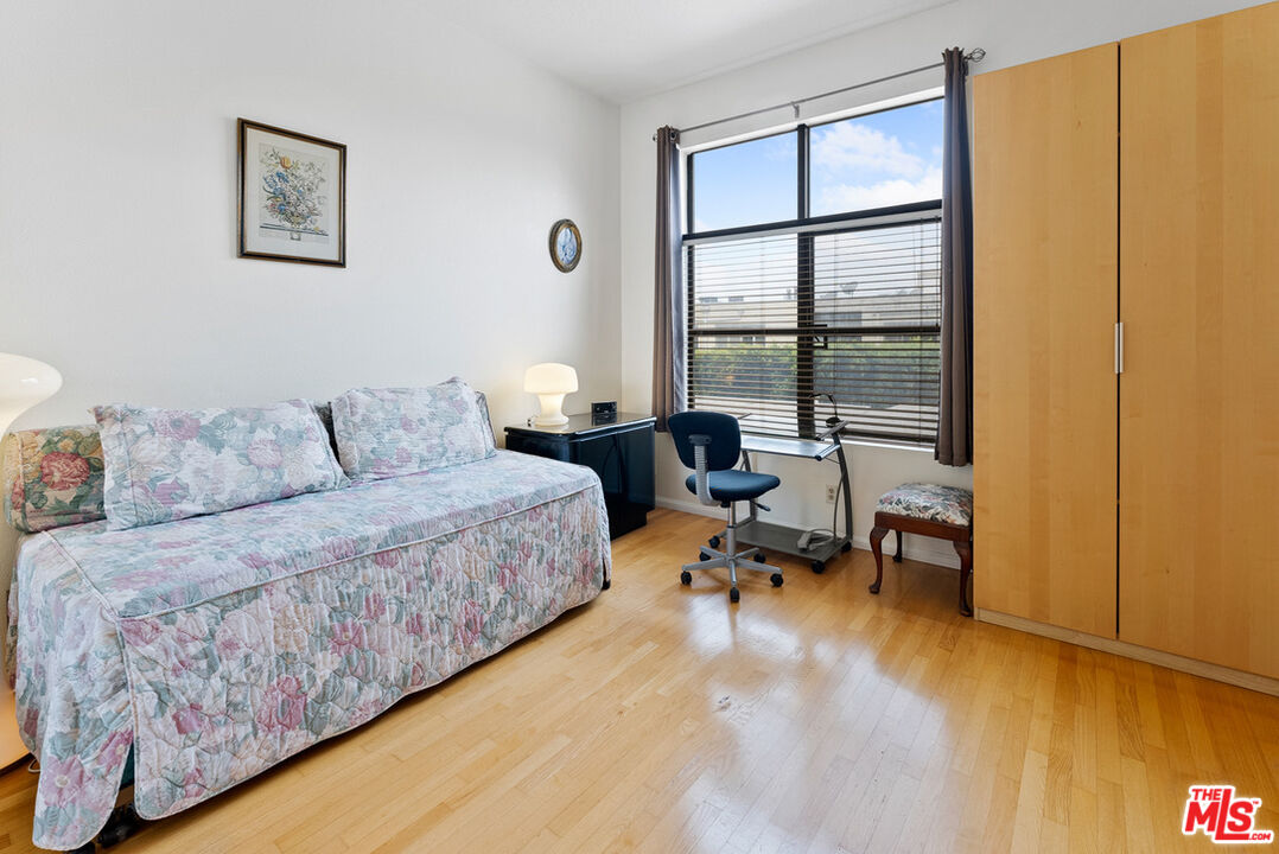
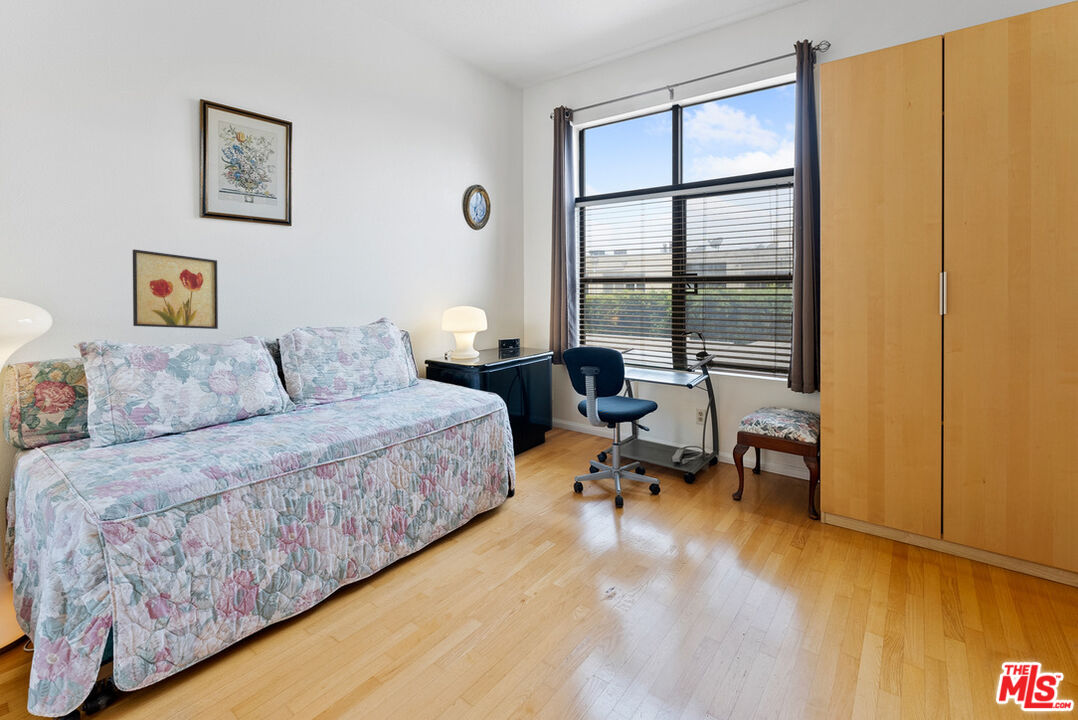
+ wall art (176, 291)
